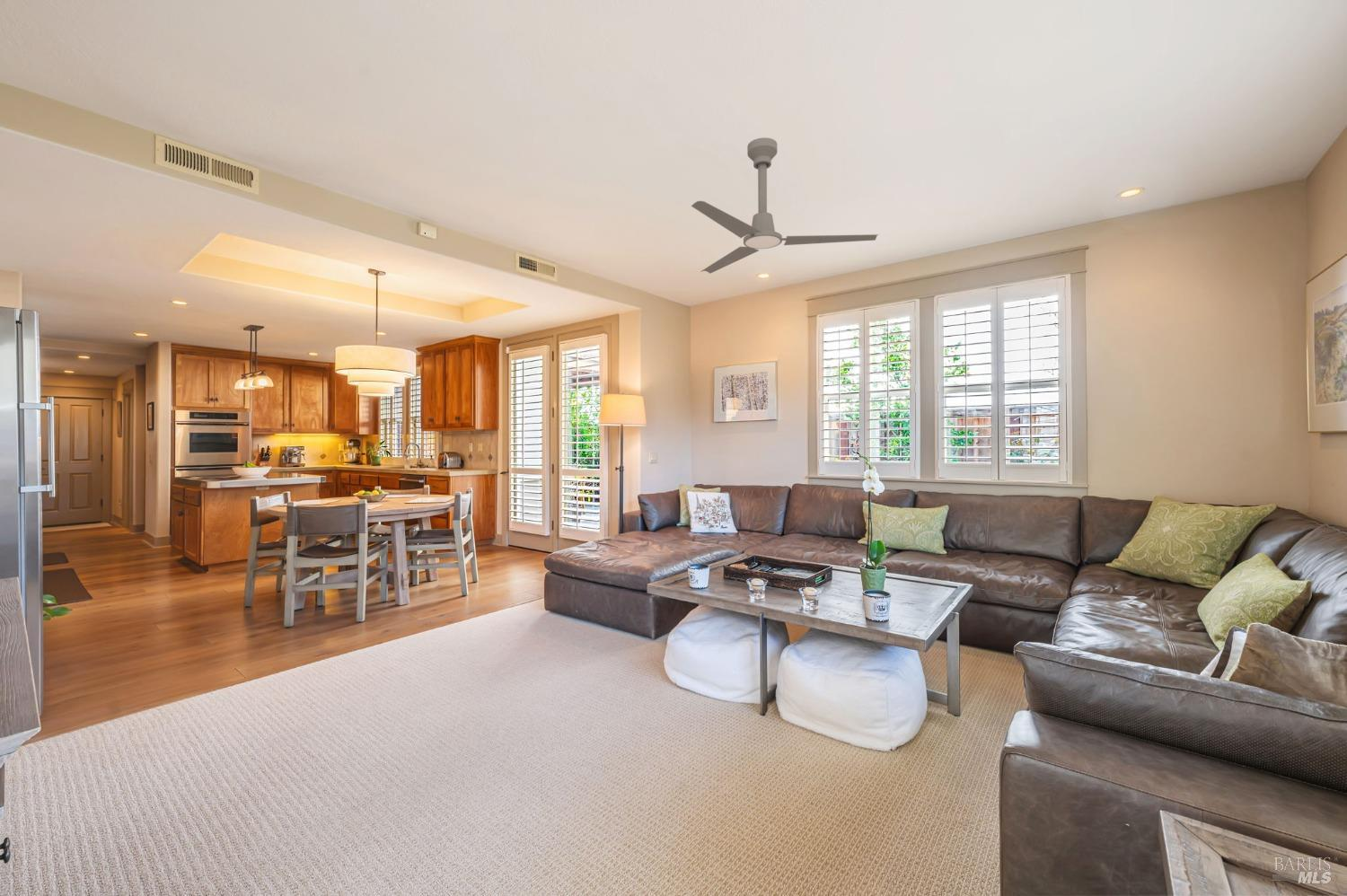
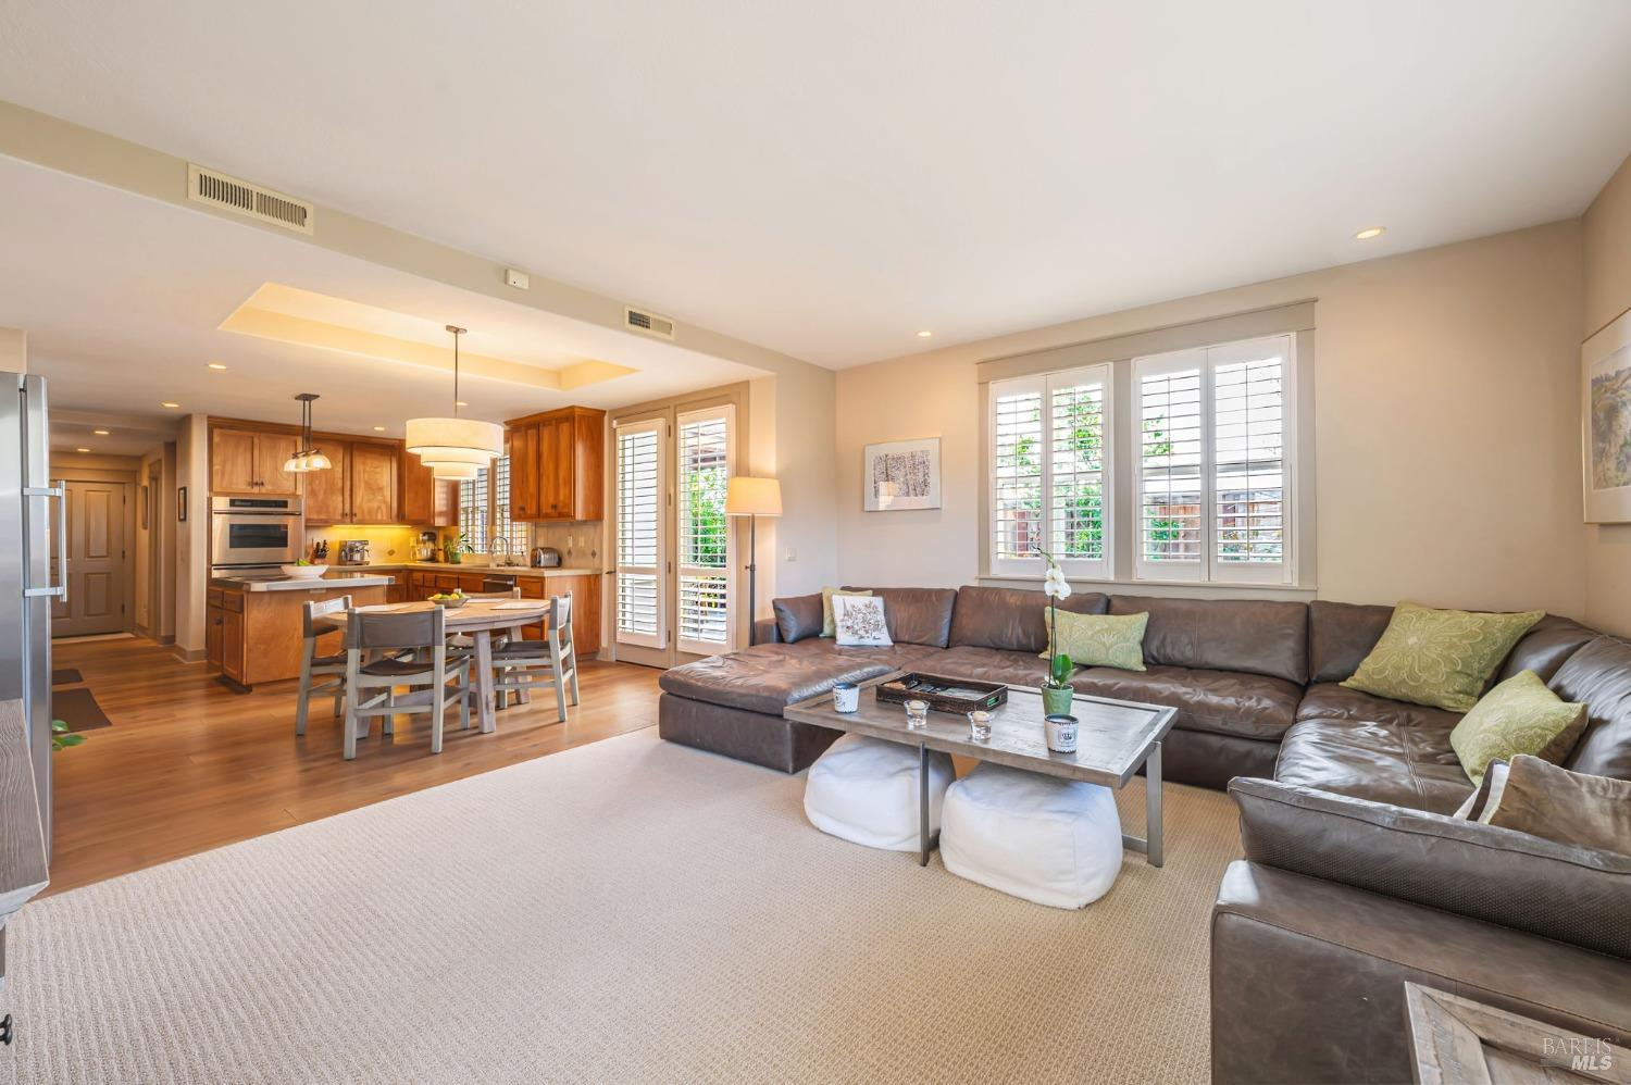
- ceiling fan (766, 191)
